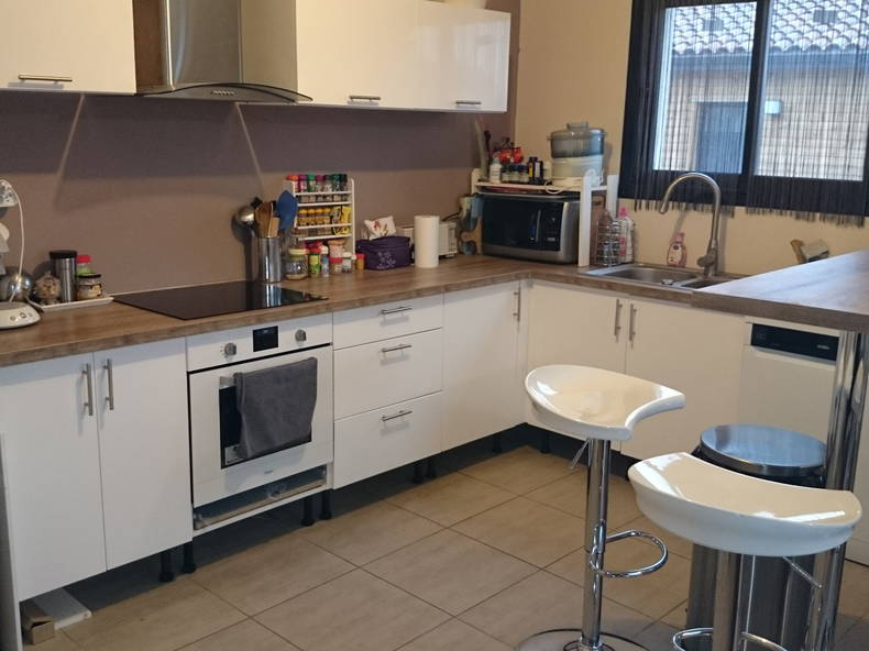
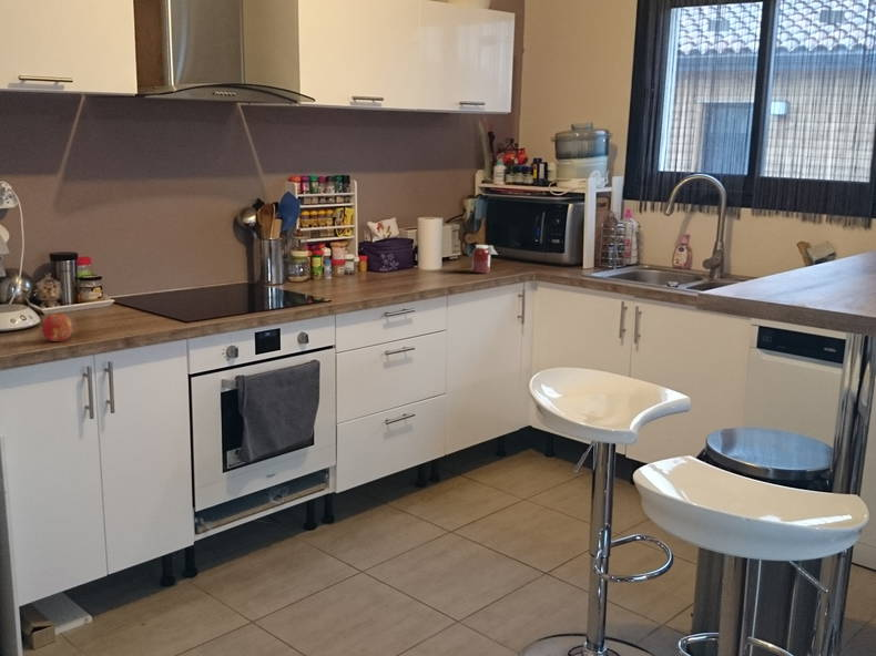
+ fruit (57, 326)
+ jar (482, 258)
